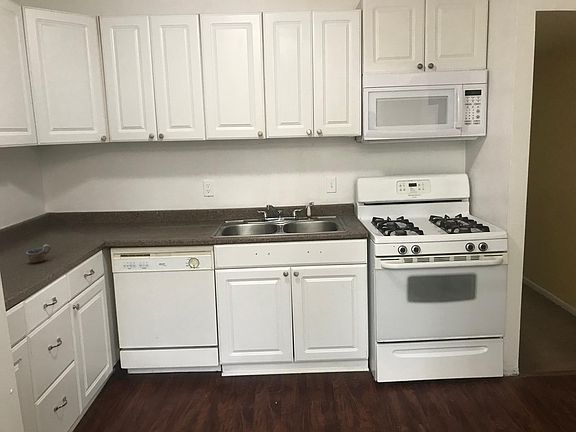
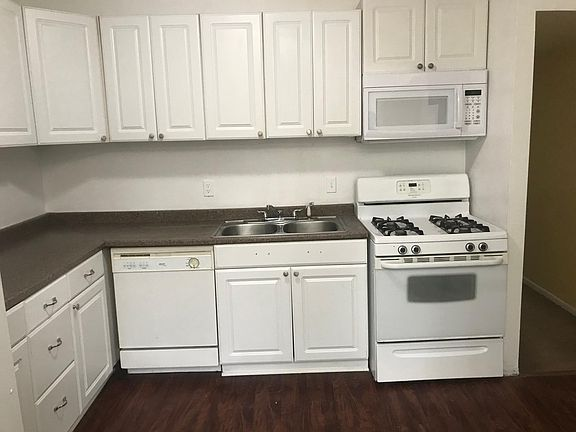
- cup (37, 253)
